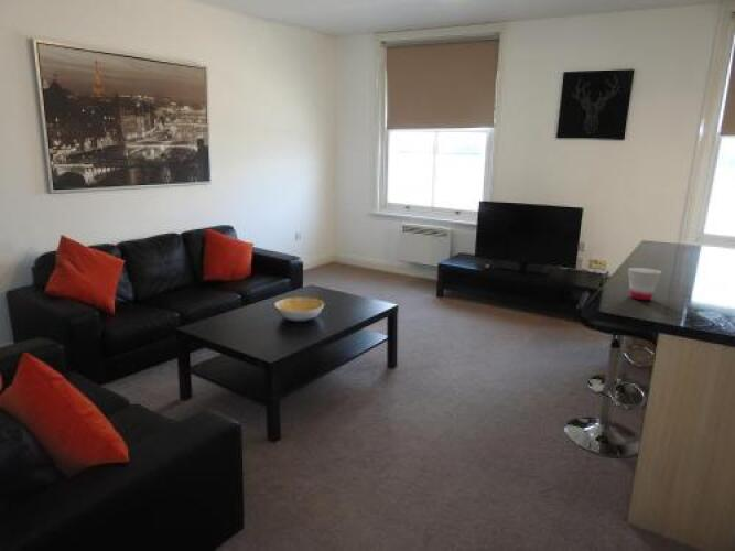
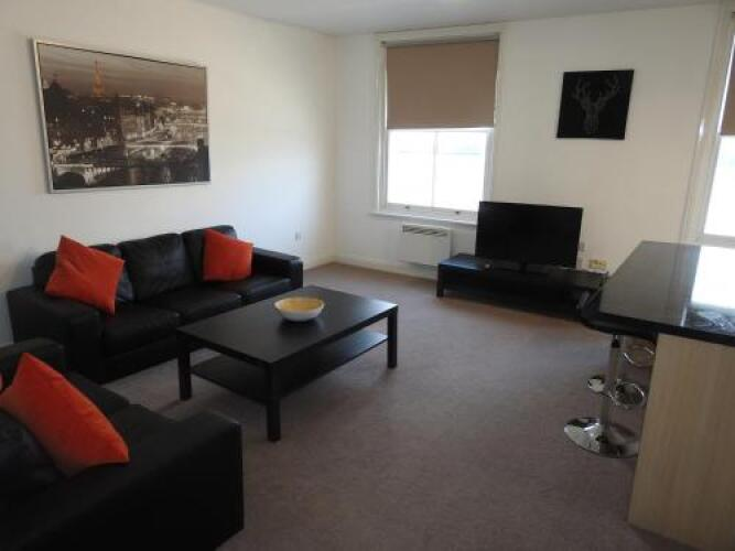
- cup (642, 283)
